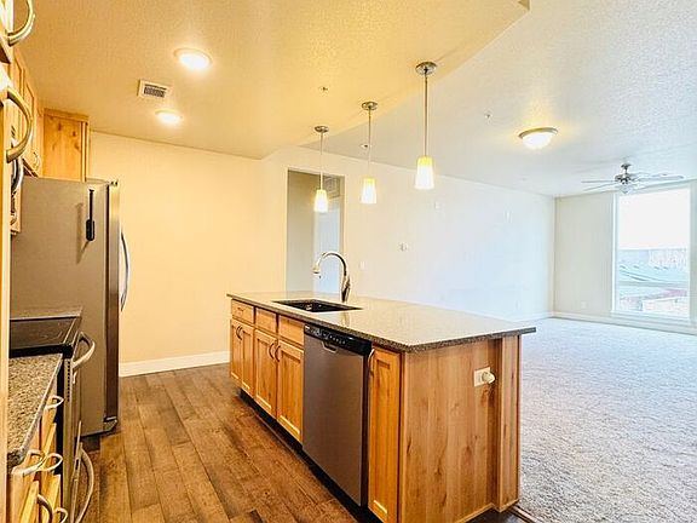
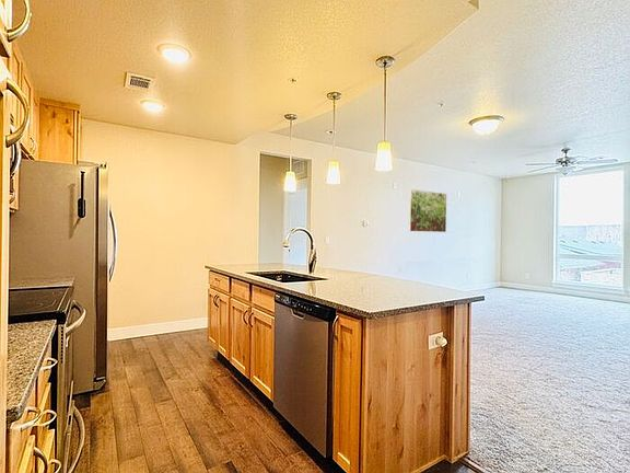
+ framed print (428, 211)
